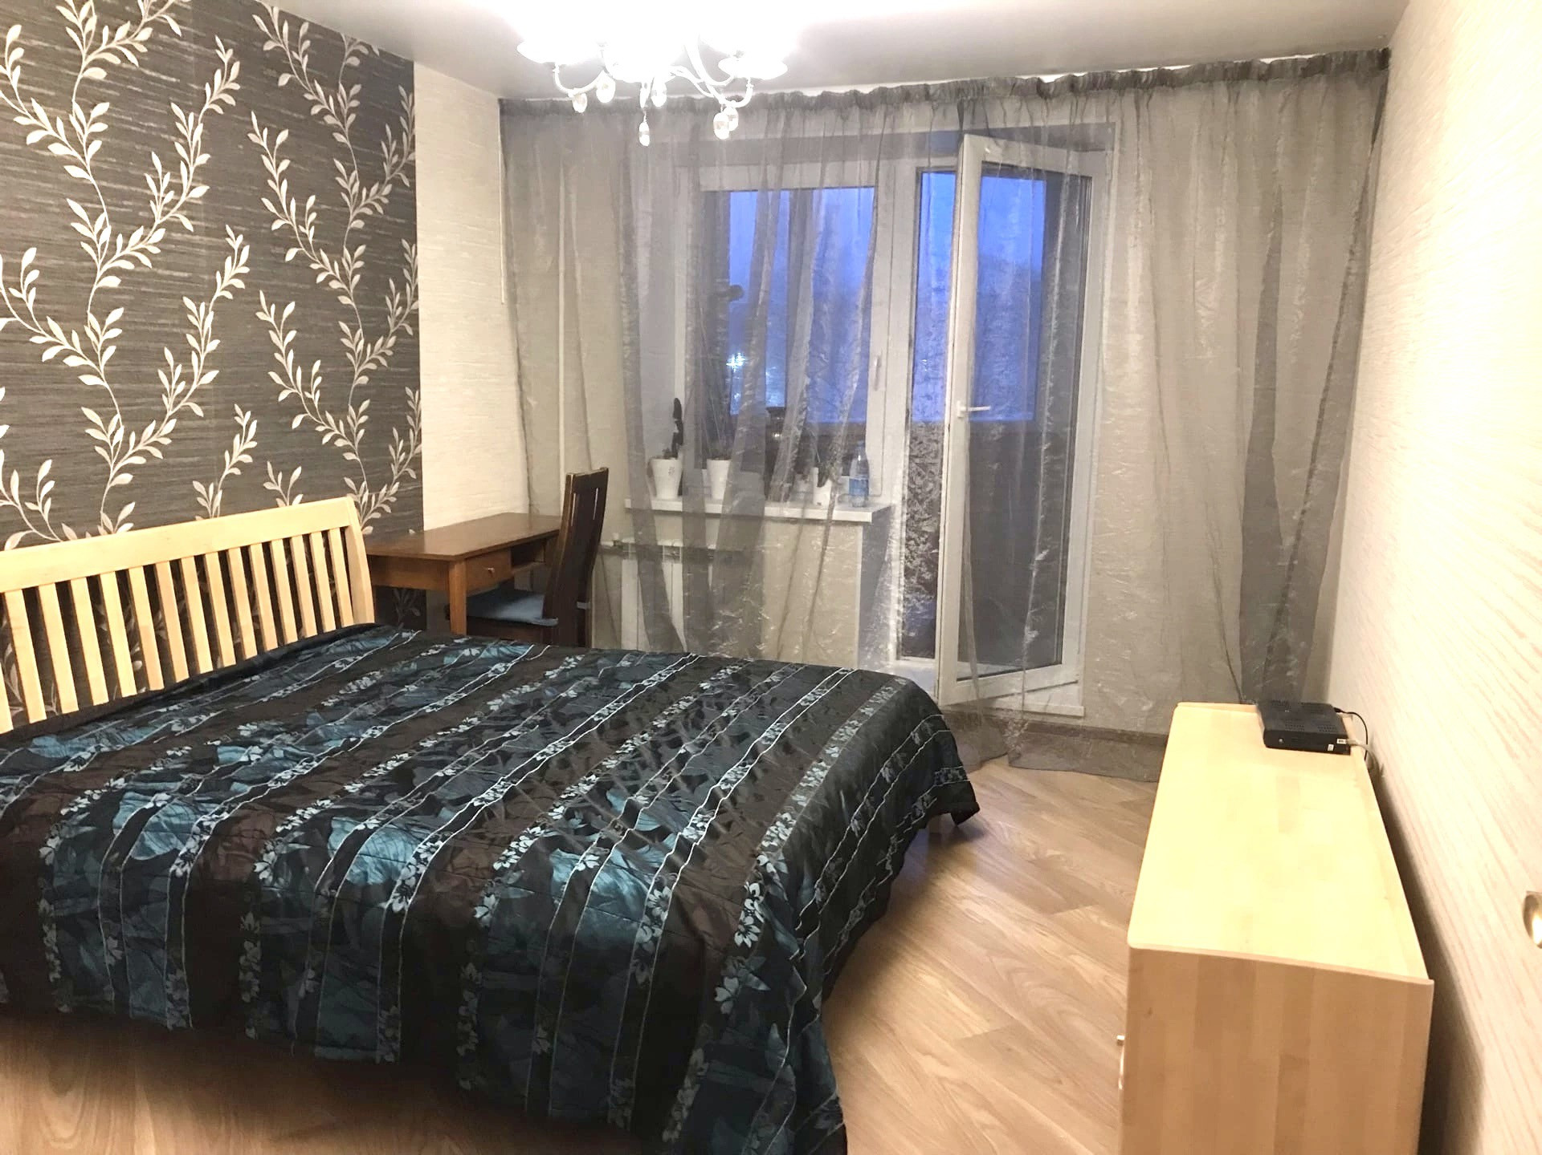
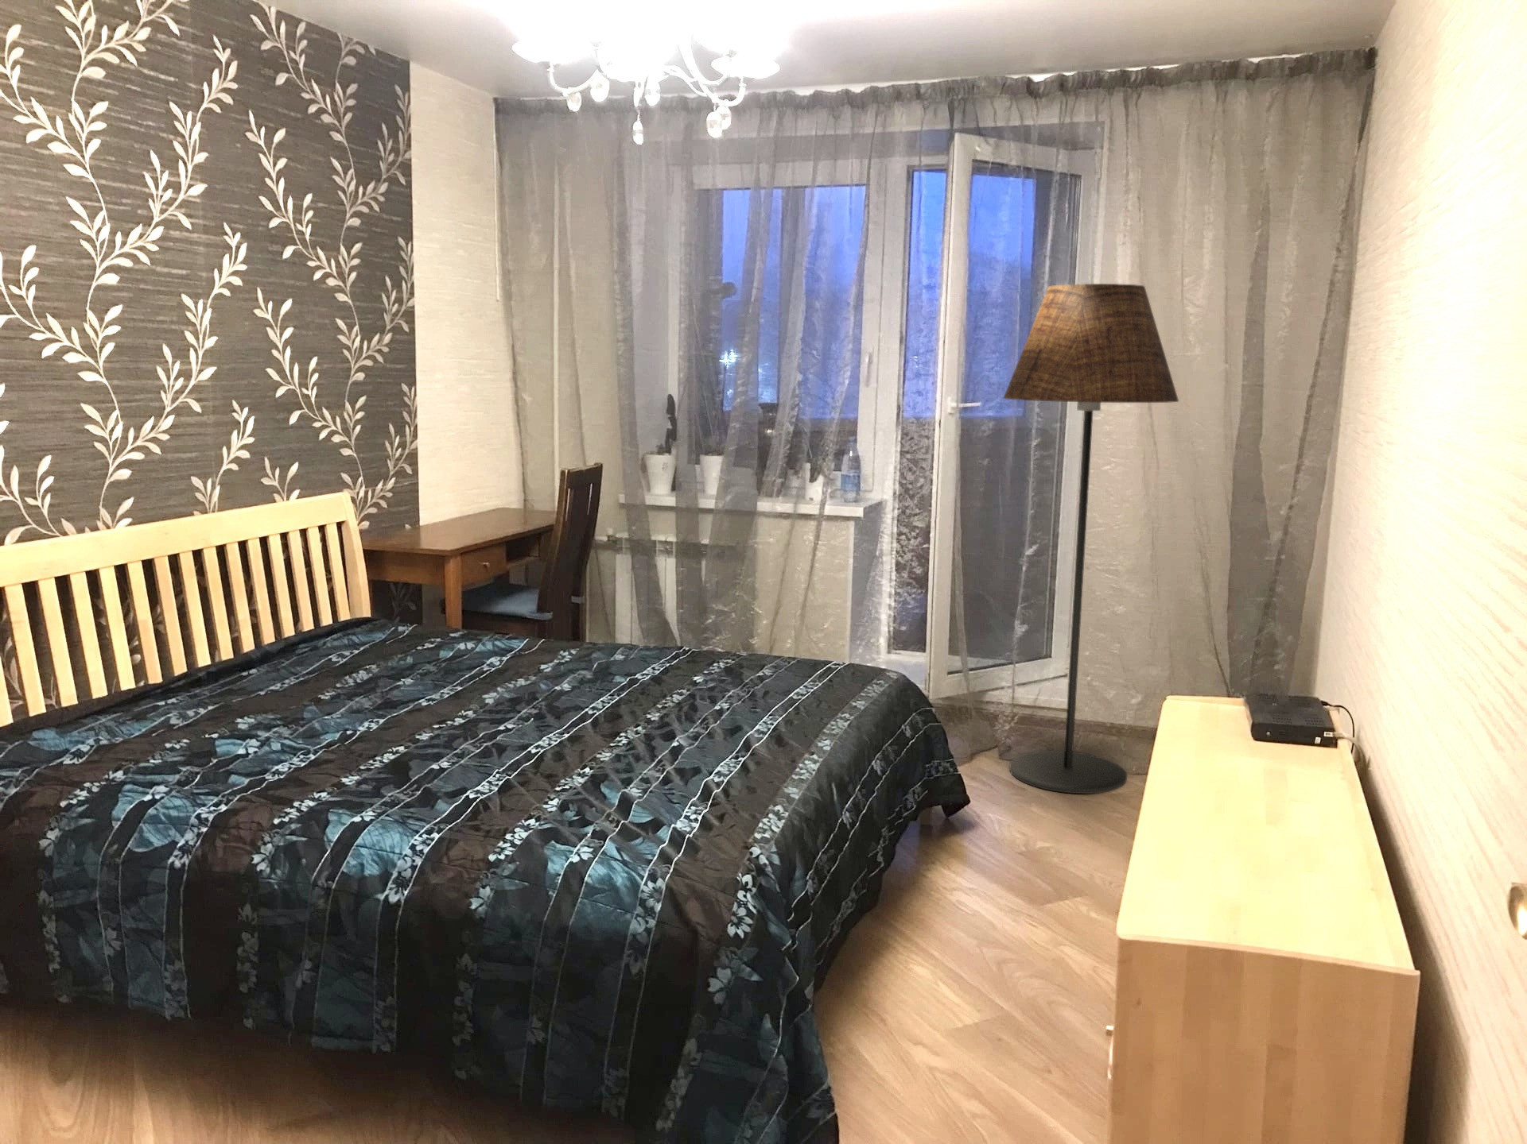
+ floor lamp (1081, 538)
